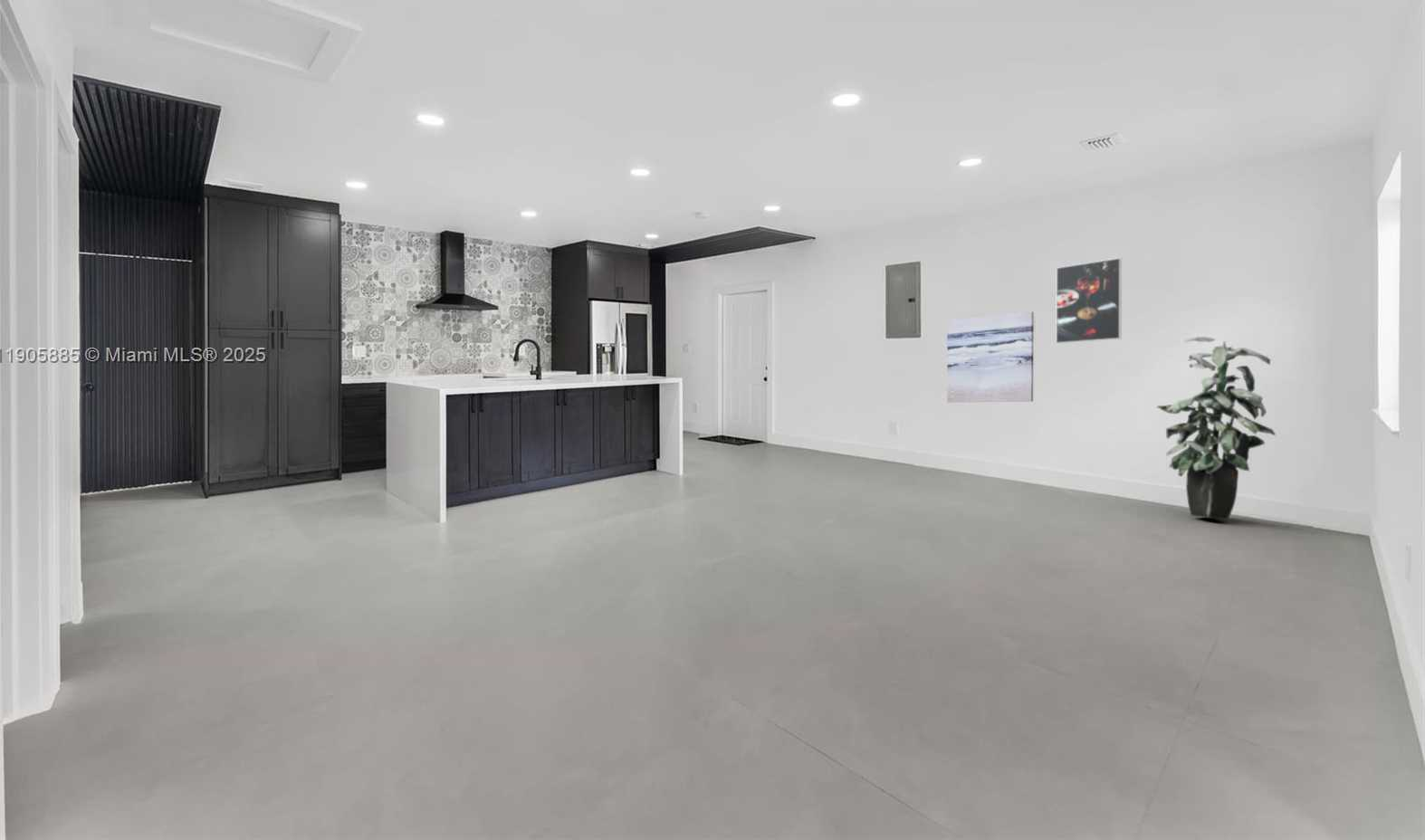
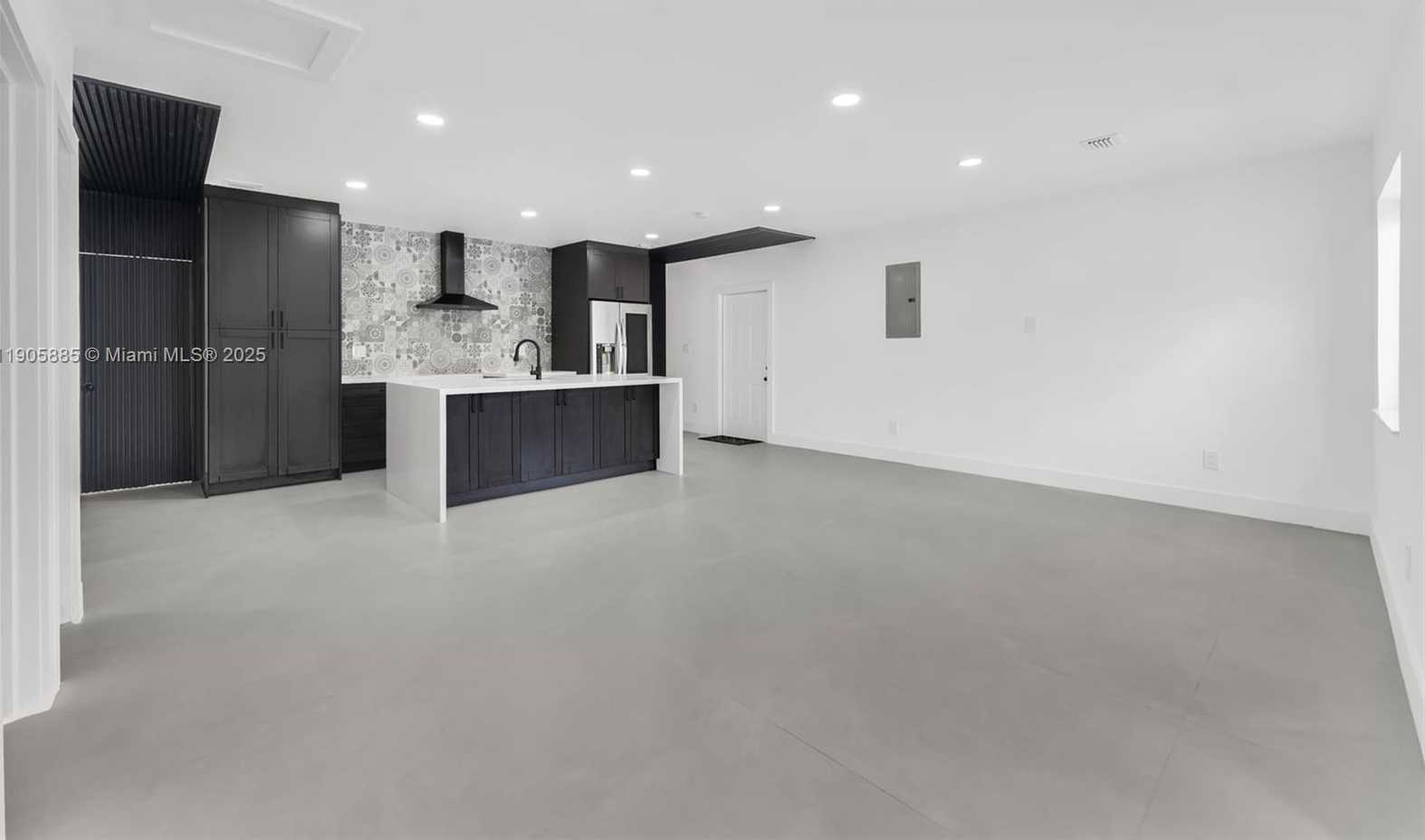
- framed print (1087, 301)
- indoor plant (1210, 429)
- wall art (989, 359)
